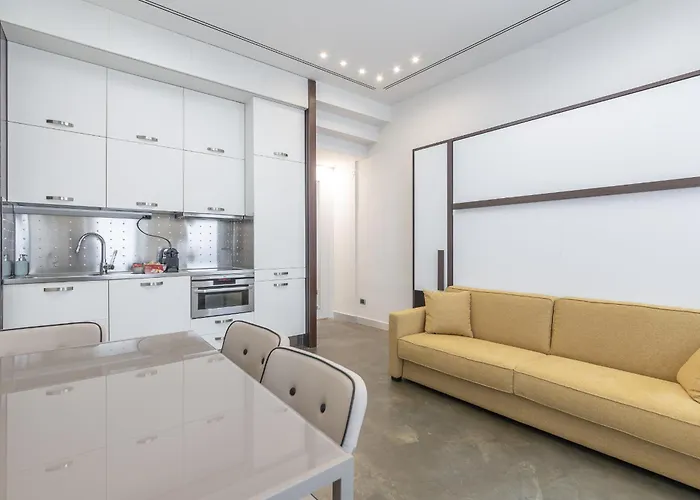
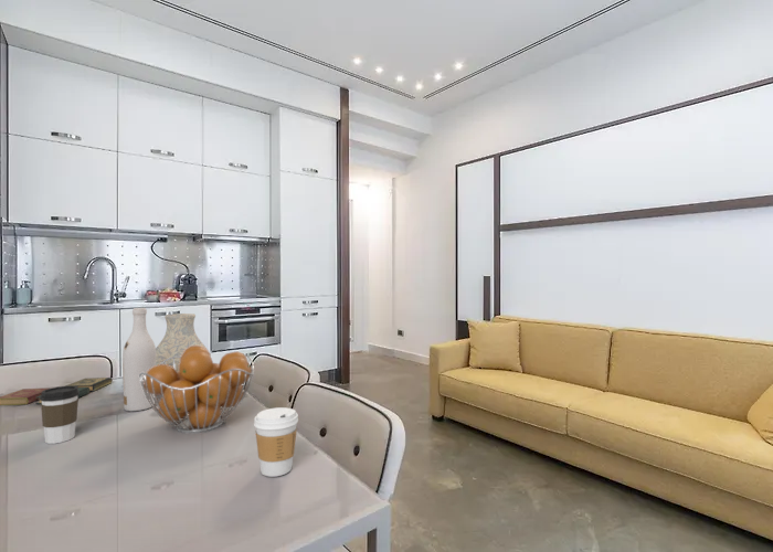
+ wine bottle (139, 357)
+ vase (180, 347)
+ book (65, 385)
+ coffee cup (276, 439)
+ coffee cup (60, 414)
+ fruit basket (200, 385)
